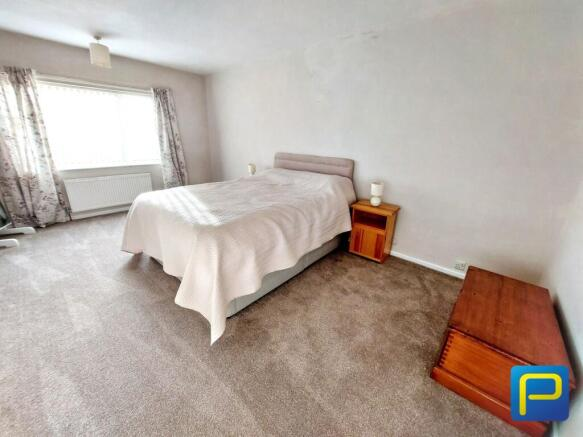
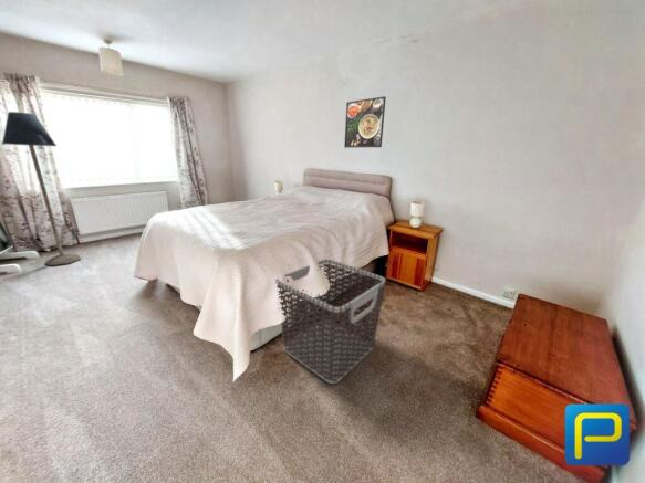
+ clothes hamper (330, 314)
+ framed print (363, 124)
+ floor lamp (43, 192)
